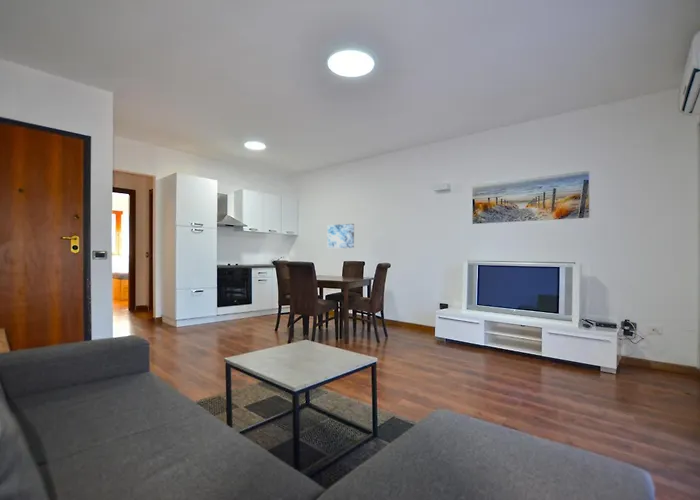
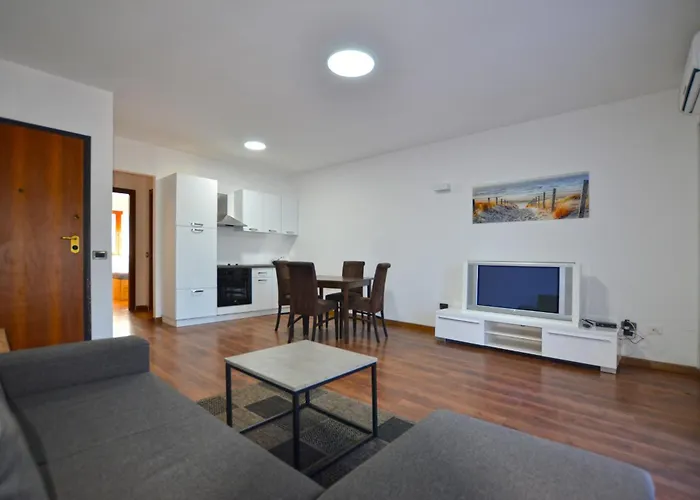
- wall art (340, 236)
